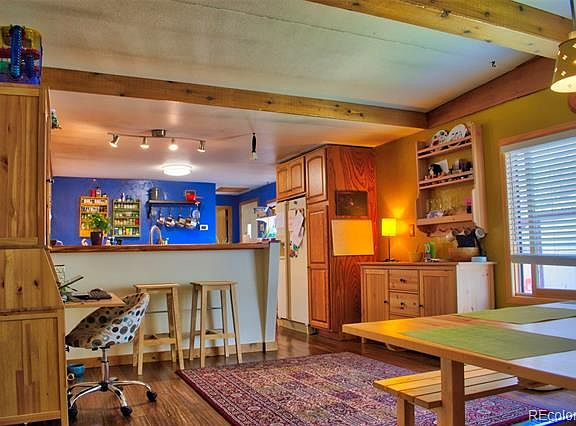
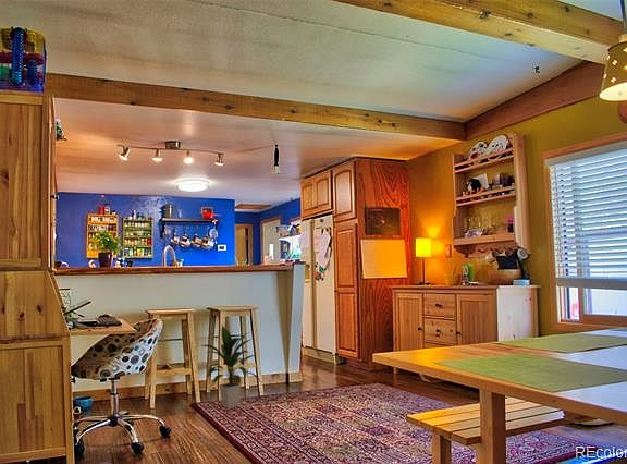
+ indoor plant (232, 366)
